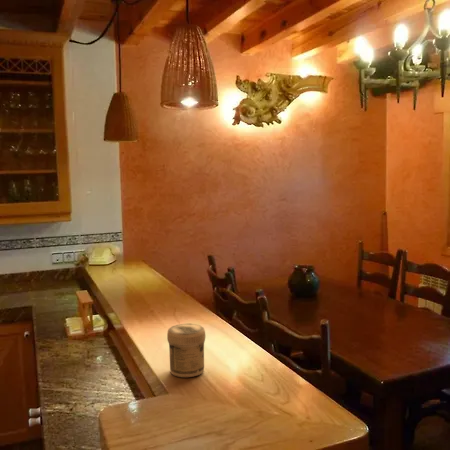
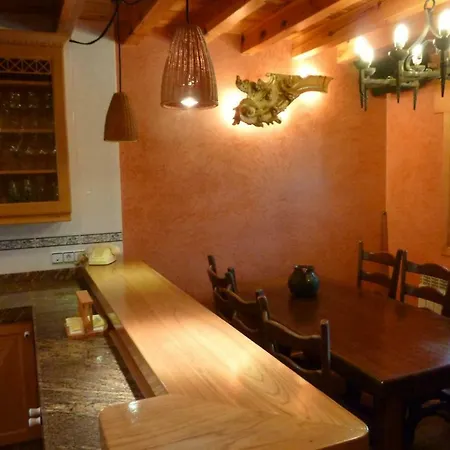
- jar (186, 349)
